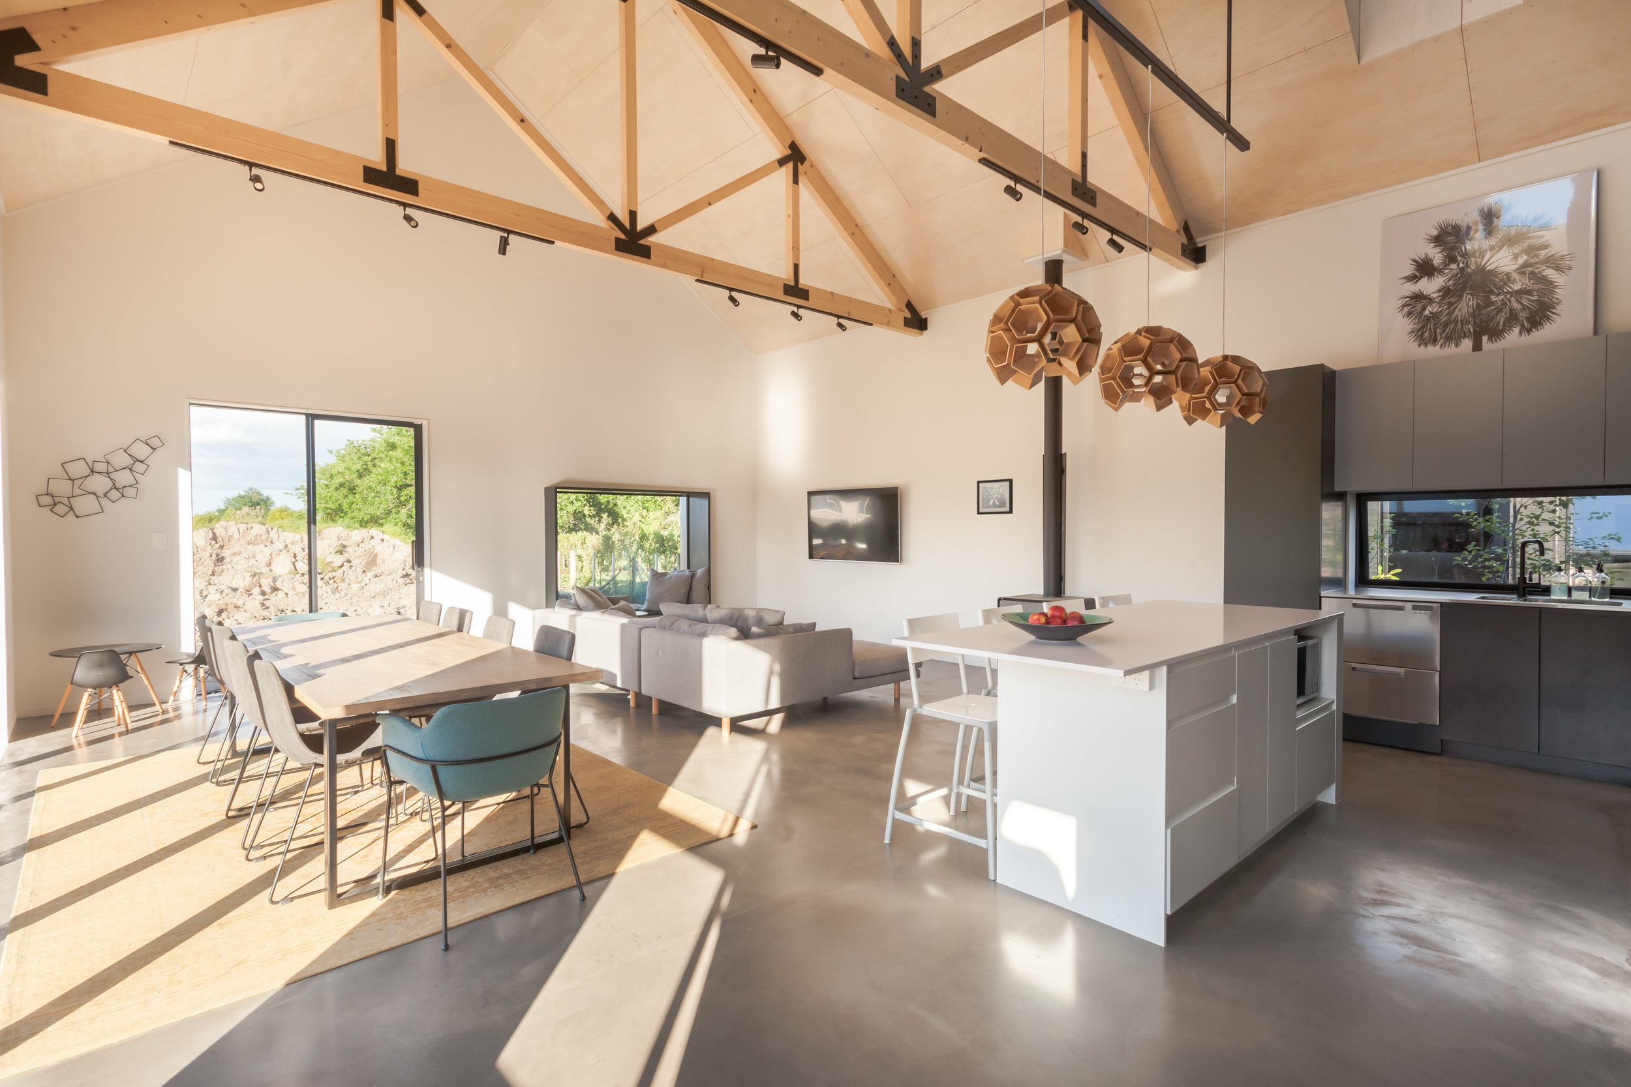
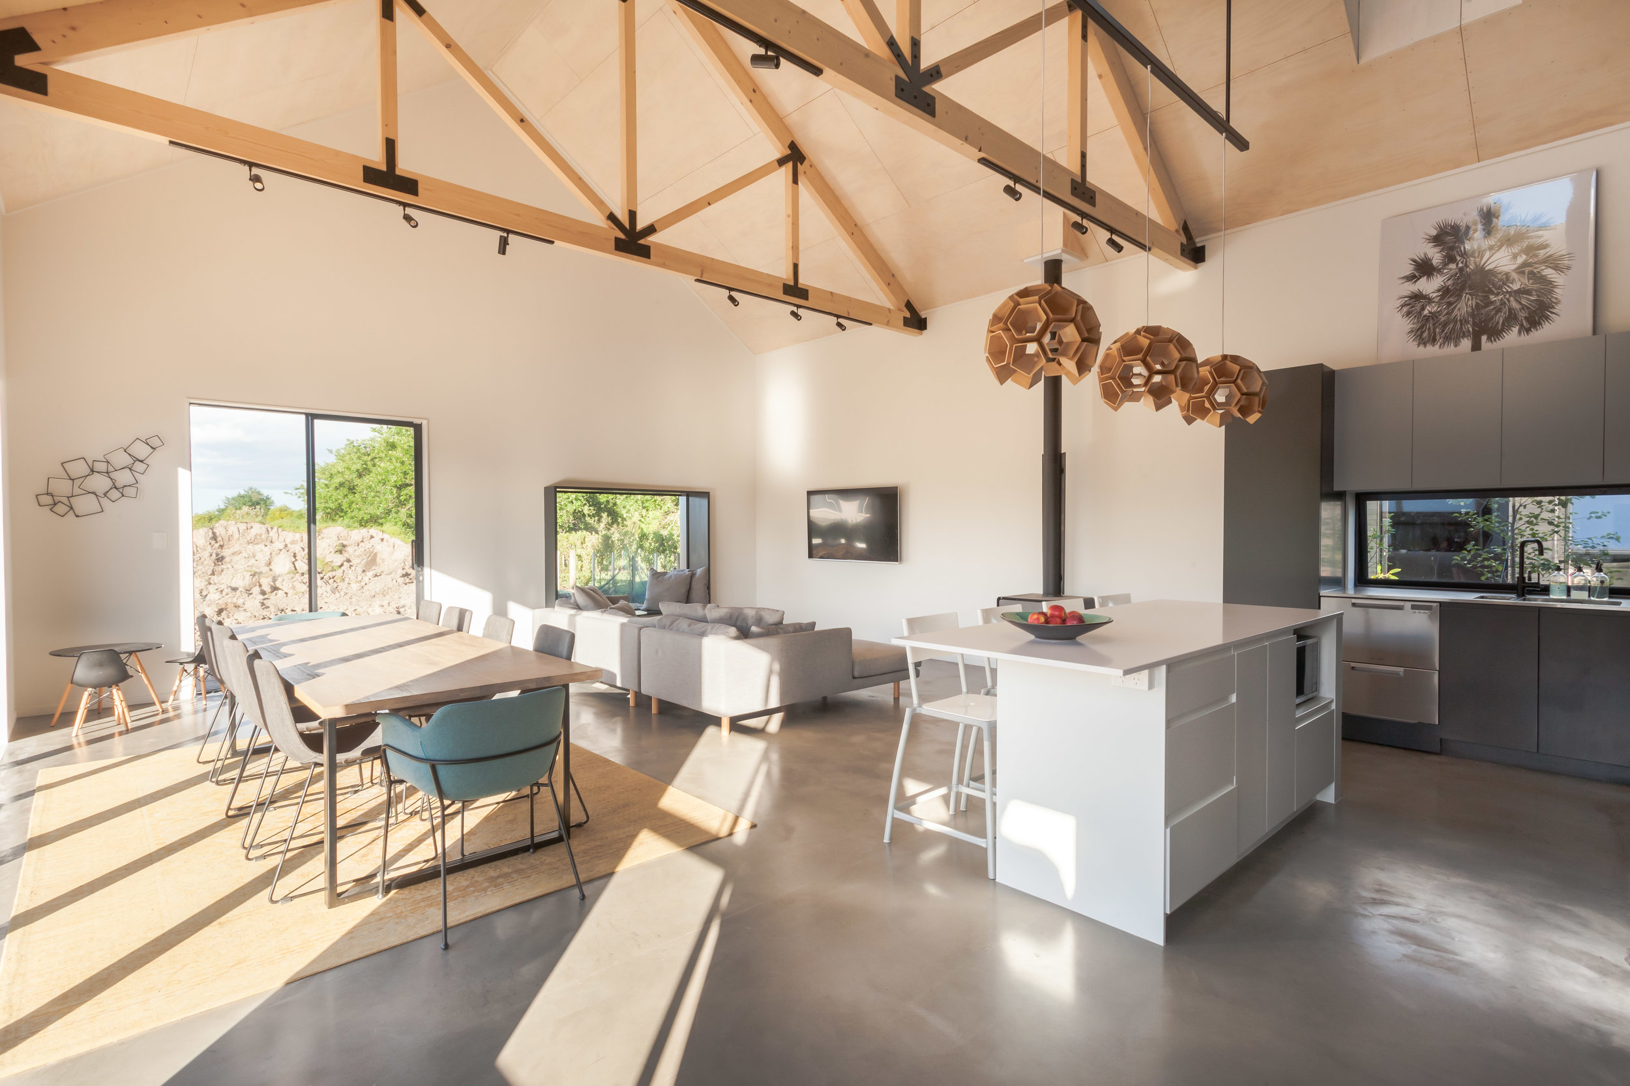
- wall art (994, 497)
